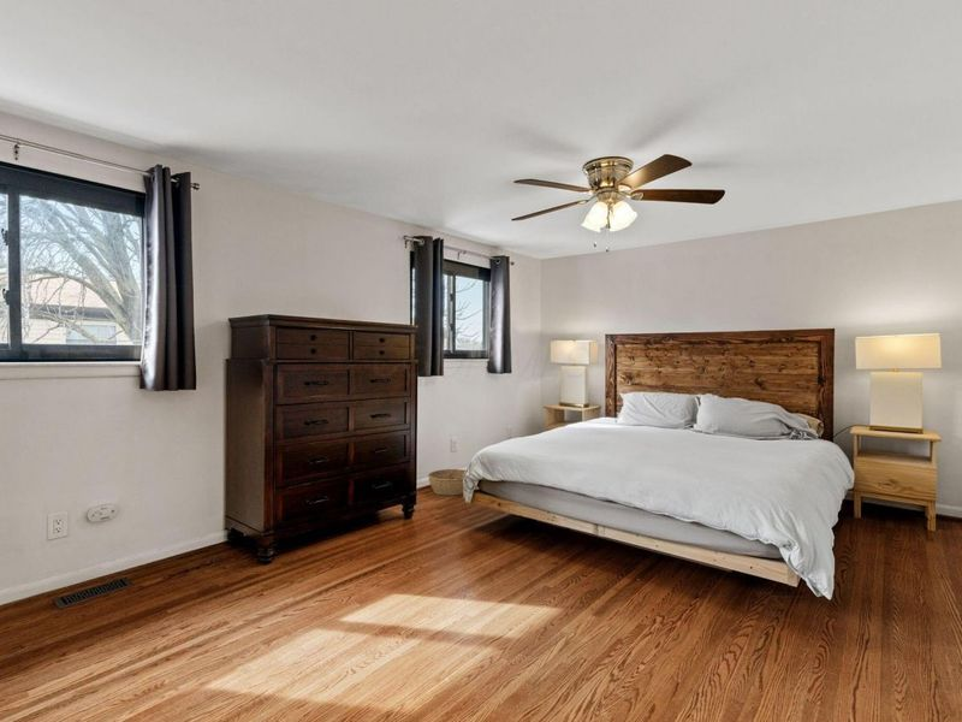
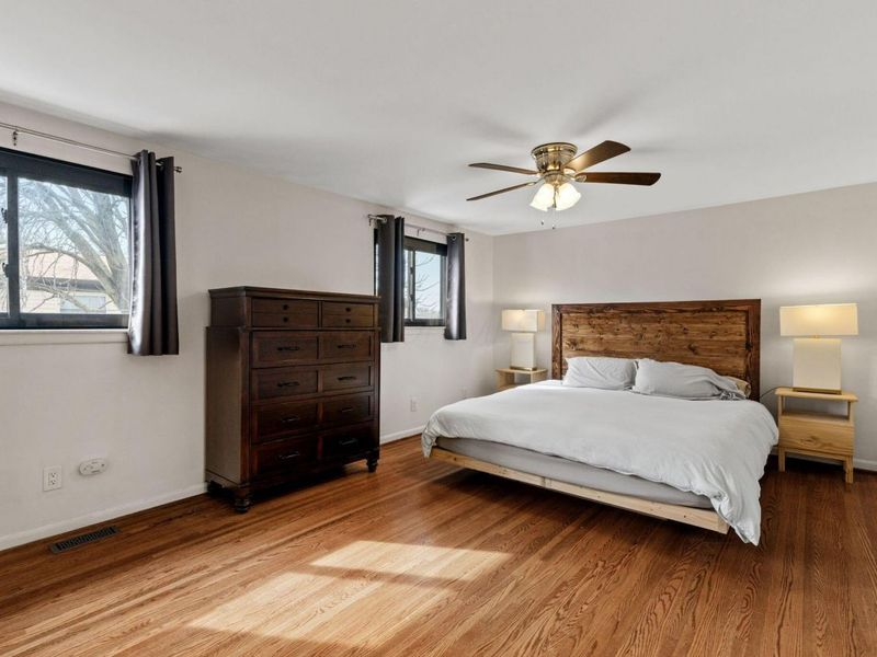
- basket (450, 481)
